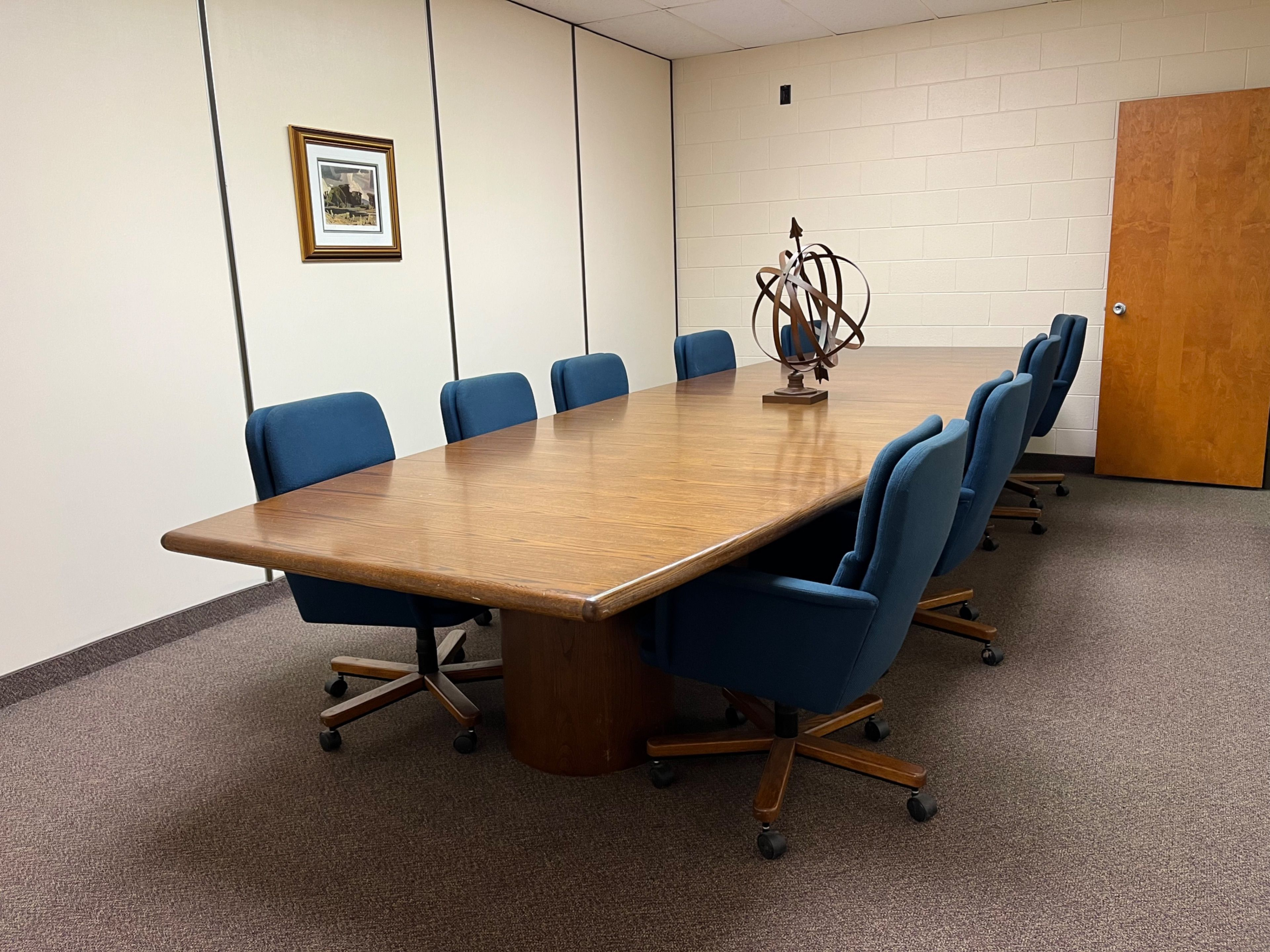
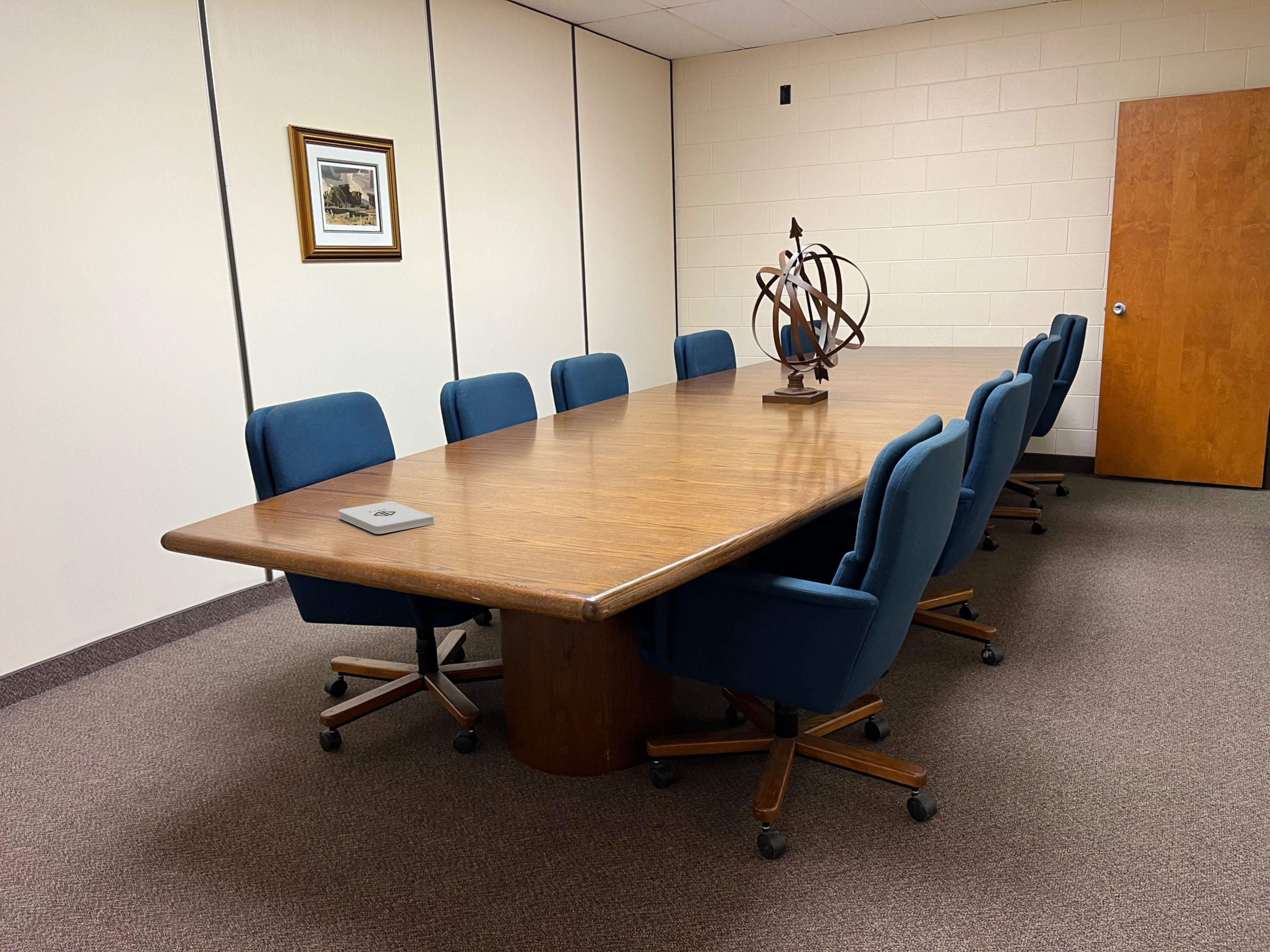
+ notepad (384, 517)
